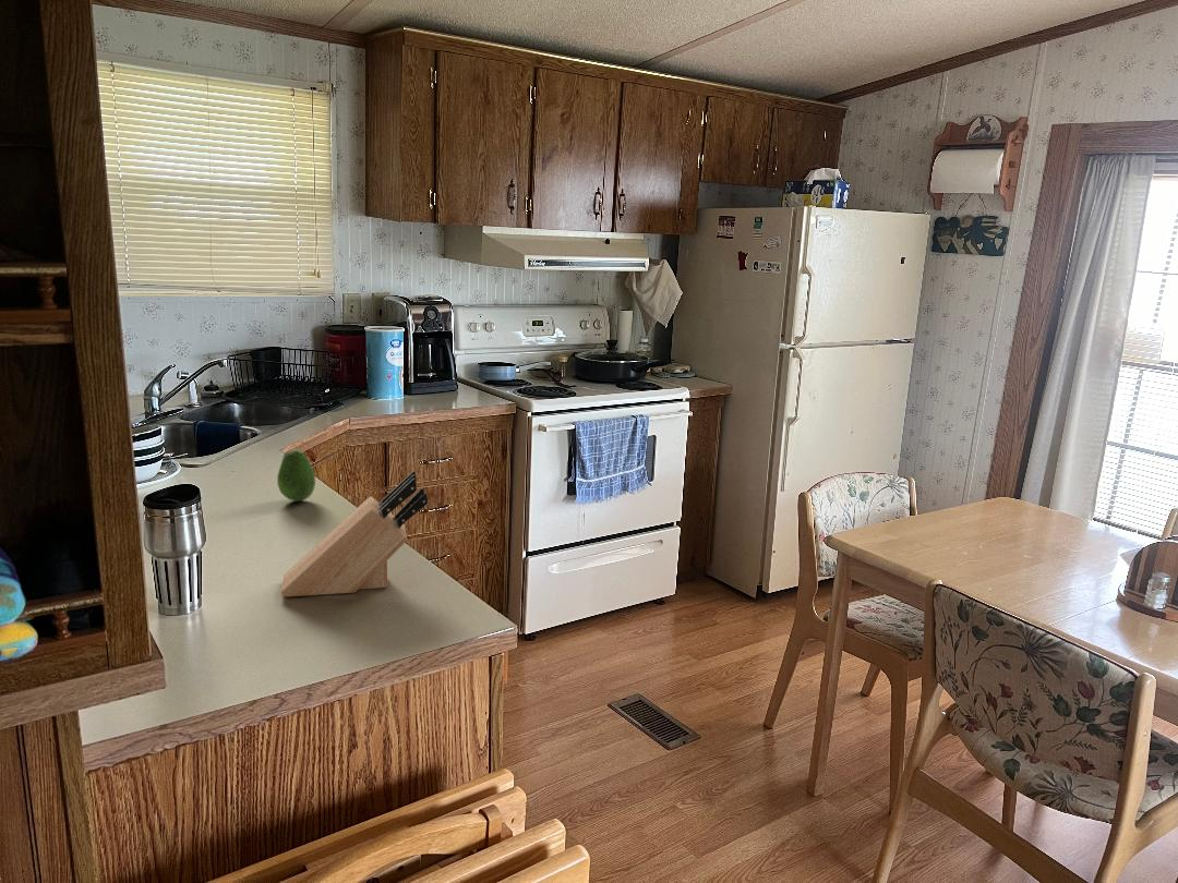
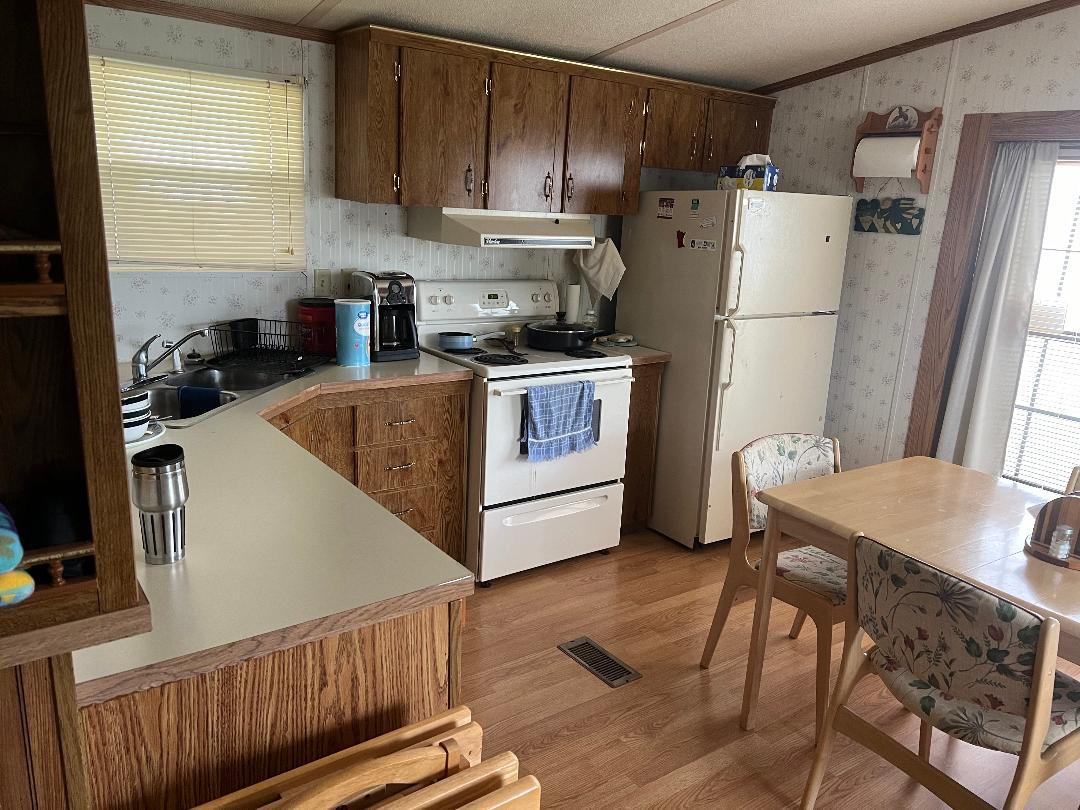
- knife block (354, 530)
- fruit (296, 475)
